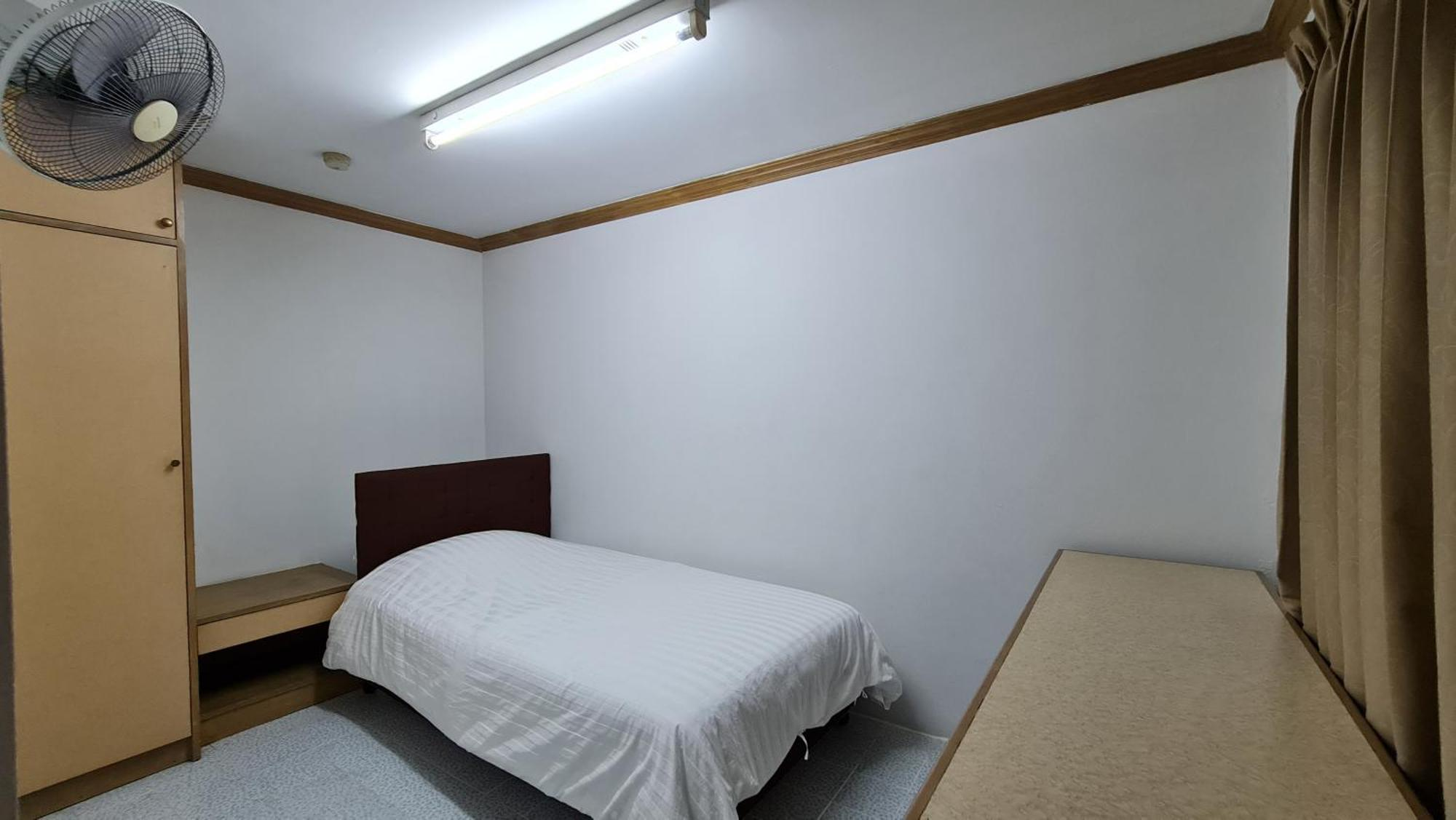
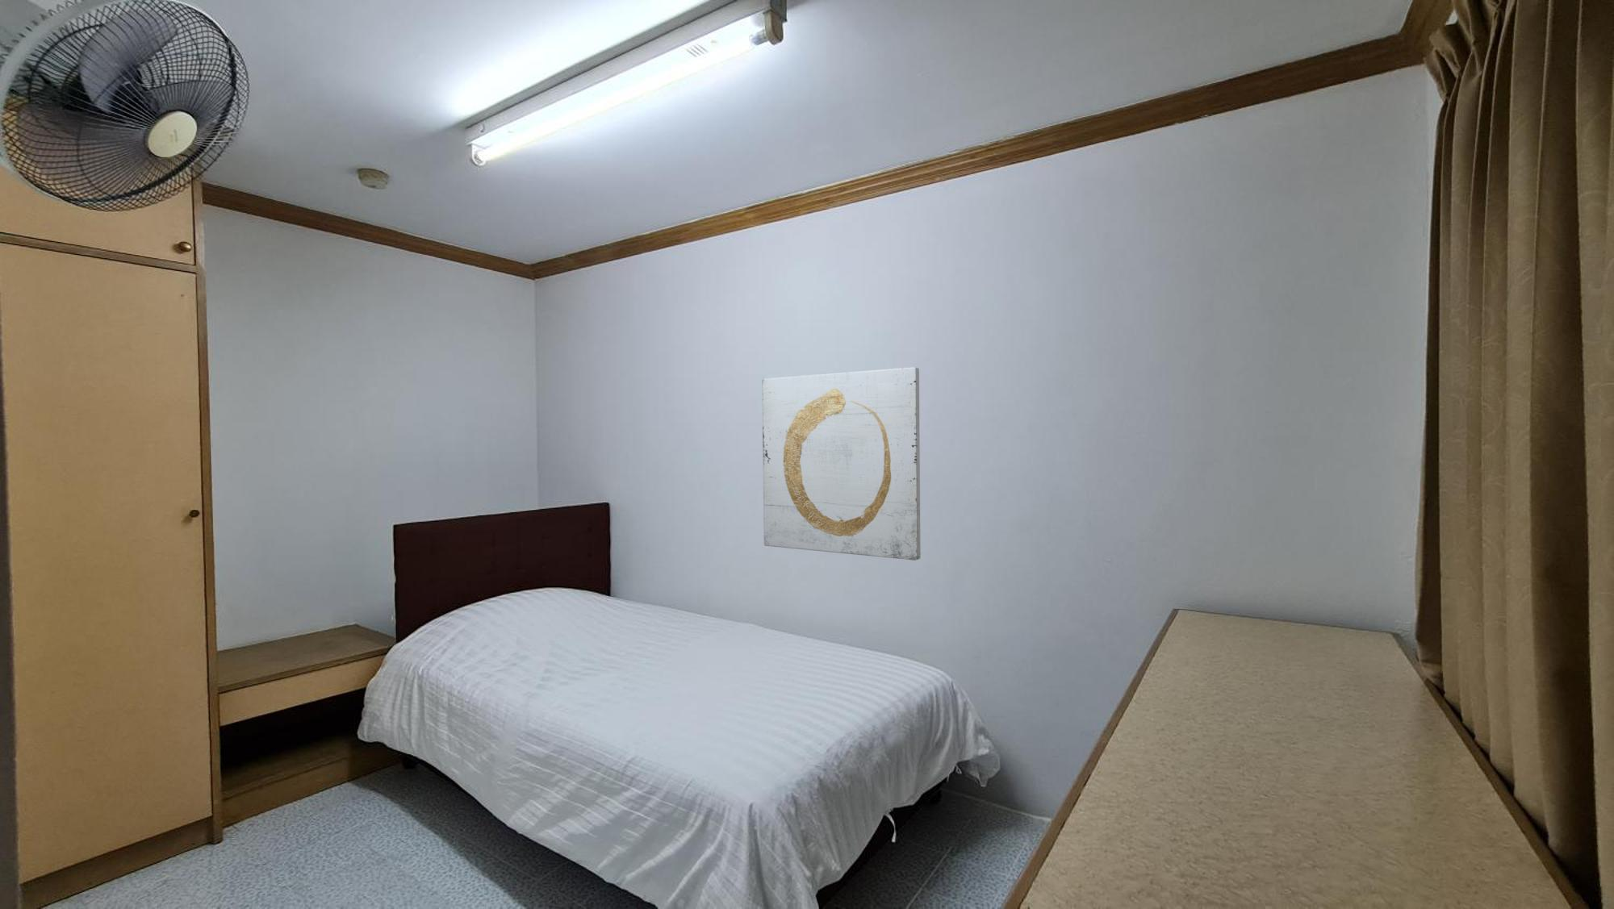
+ wall art (836, 463)
